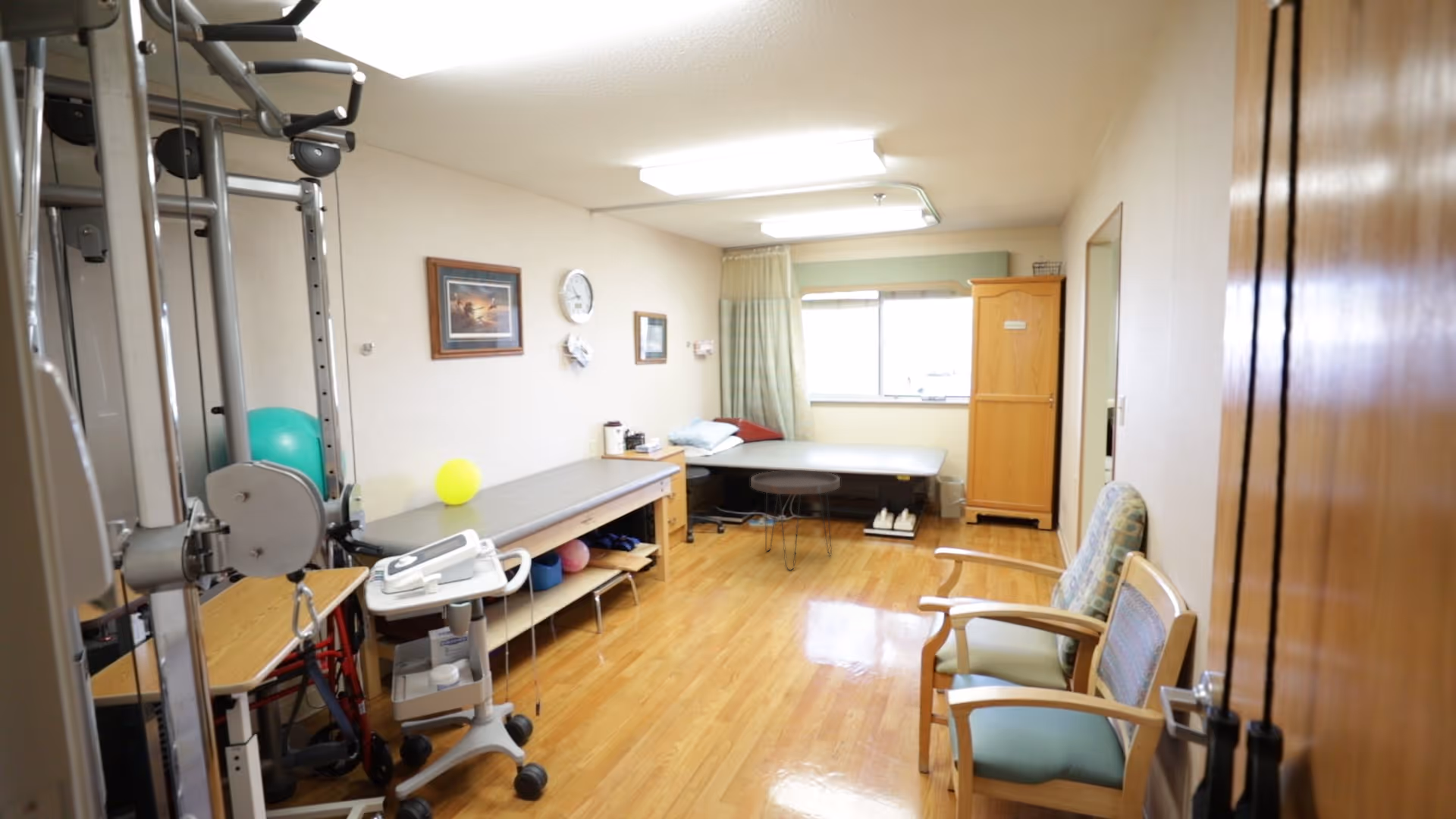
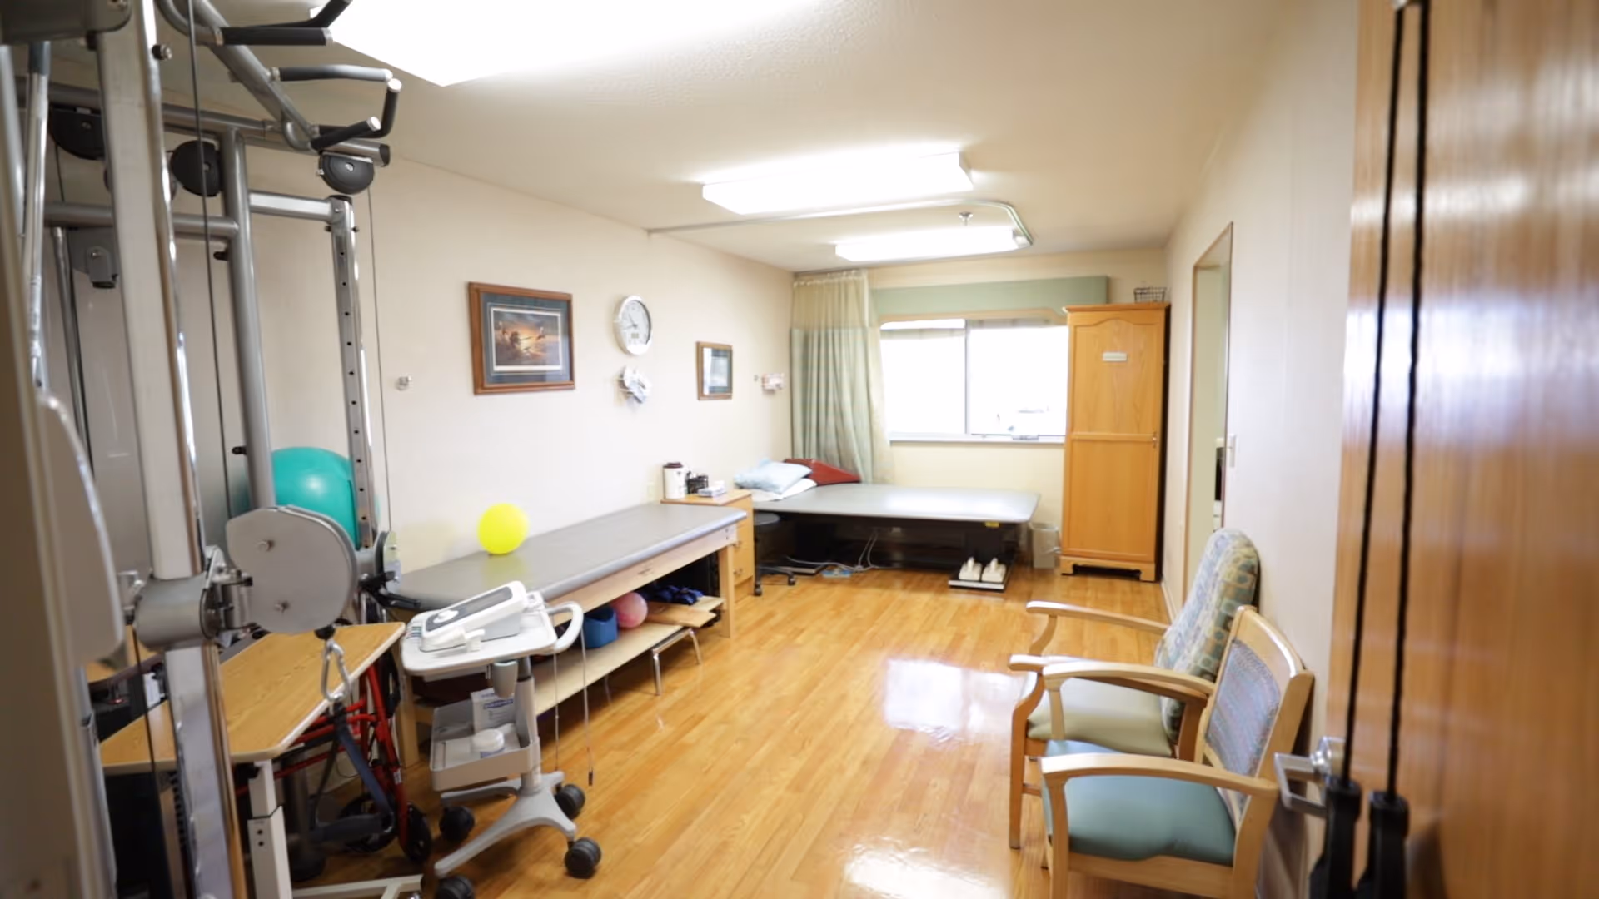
- side table (797, 518)
